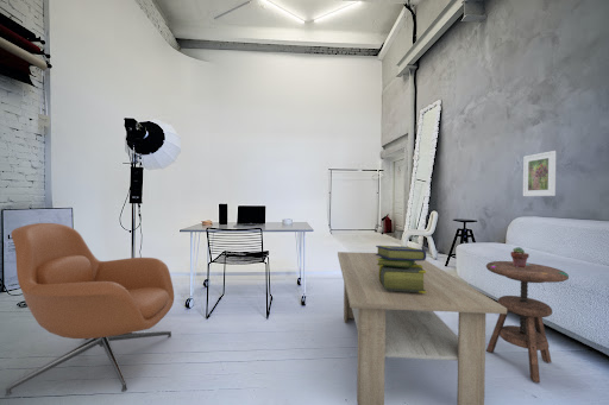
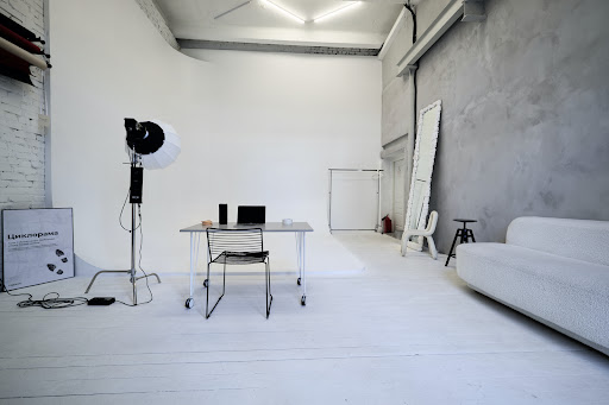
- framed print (538, 175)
- potted succulent (519, 255)
- stack of books (397, 265)
- armchair (98, 291)
- coffee table (393, 312)
- side table (523, 315)
